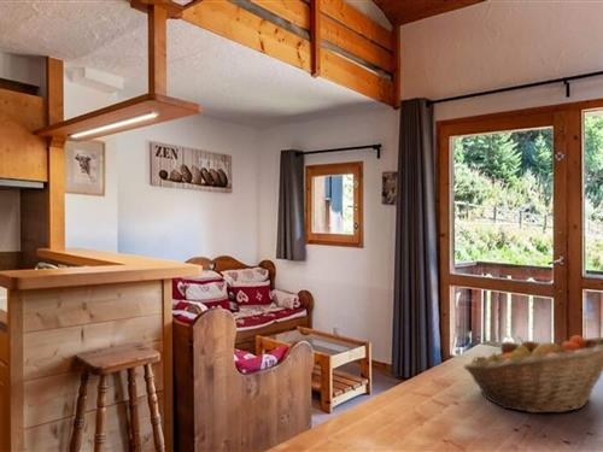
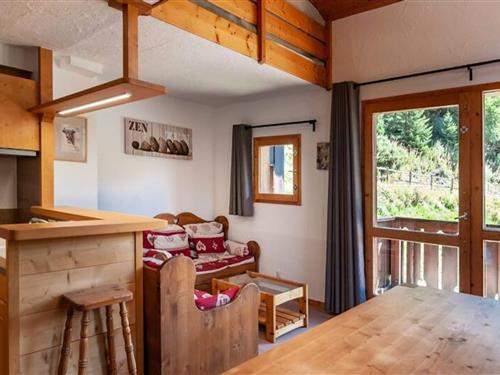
- fruit basket (539, 364)
